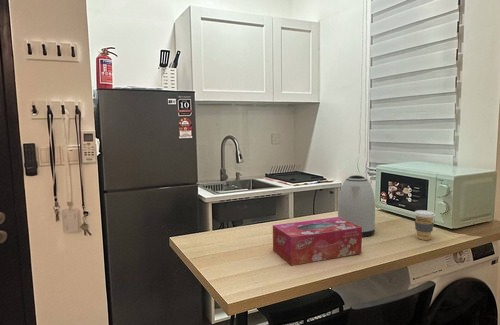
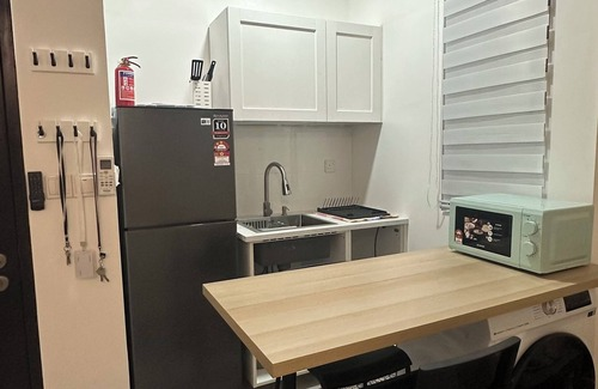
- kettle (356, 202)
- tissue box (316, 239)
- coffee cup (424, 225)
